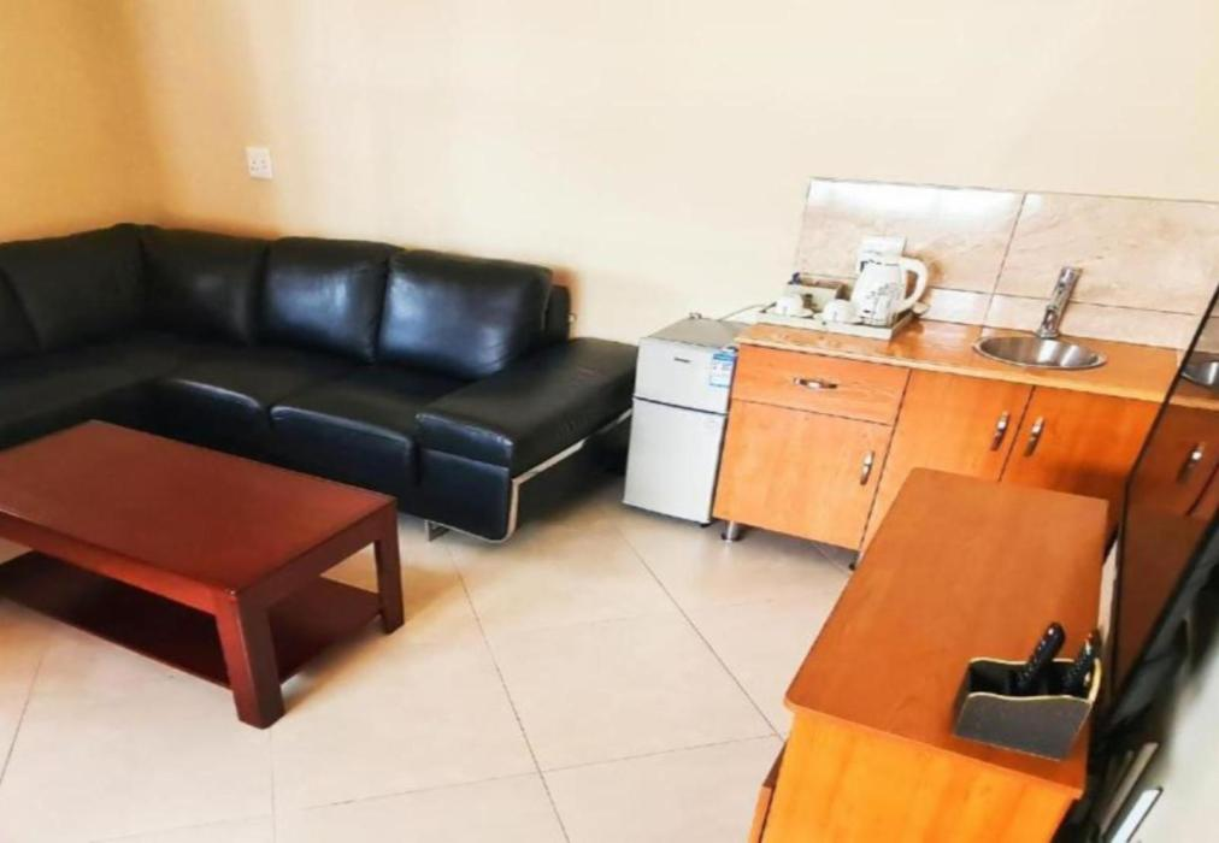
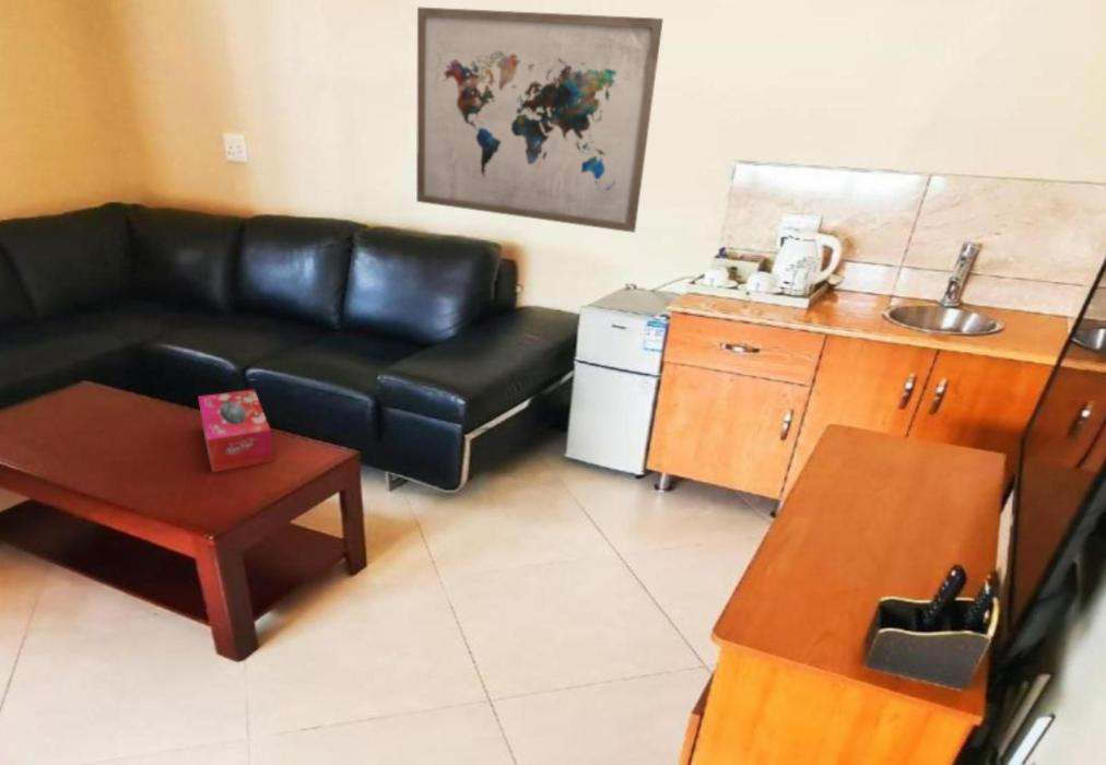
+ wall art (527, 119)
+ tissue box (234, 427)
